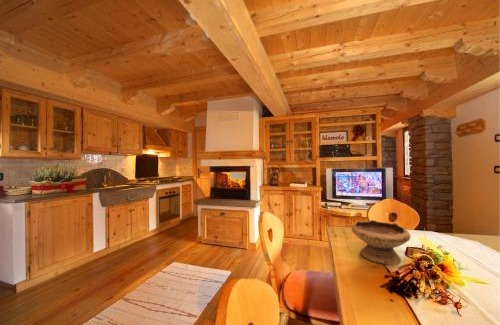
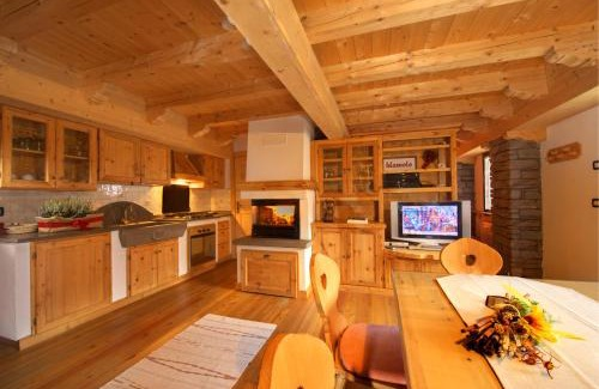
- bowl (379, 240)
